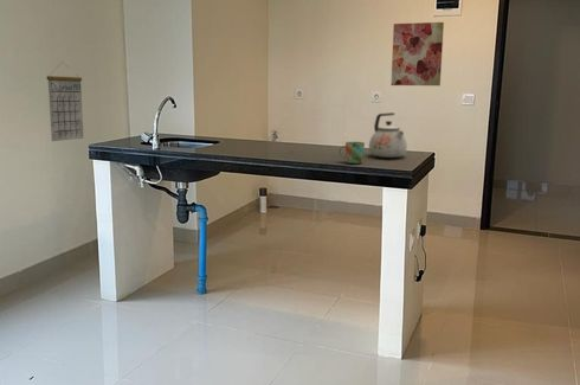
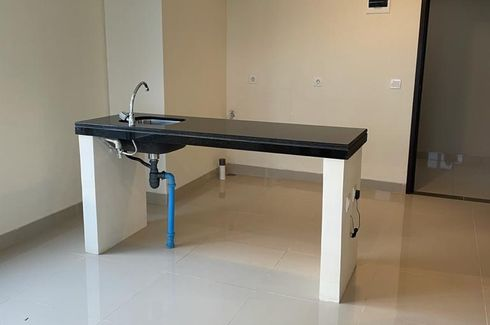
- kettle (388, 134)
- calendar (65, 101)
- mug (350, 152)
- wall art (417, 54)
